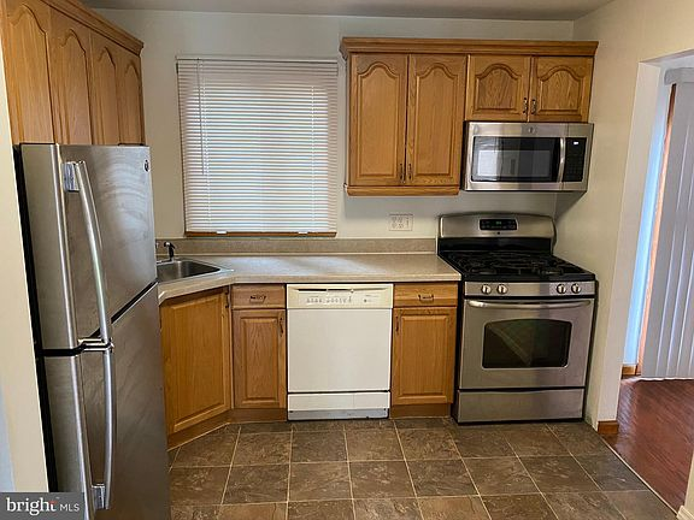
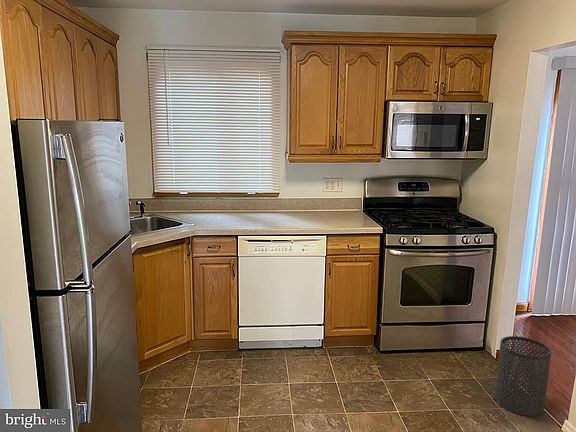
+ trash can (522, 374)
